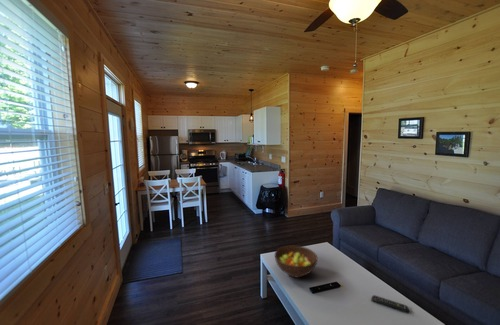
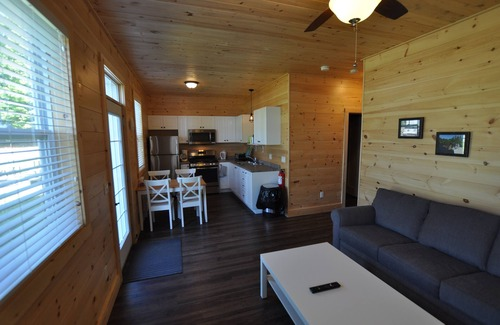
- fruit bowl (295, 264)
- remote control (389, 303)
